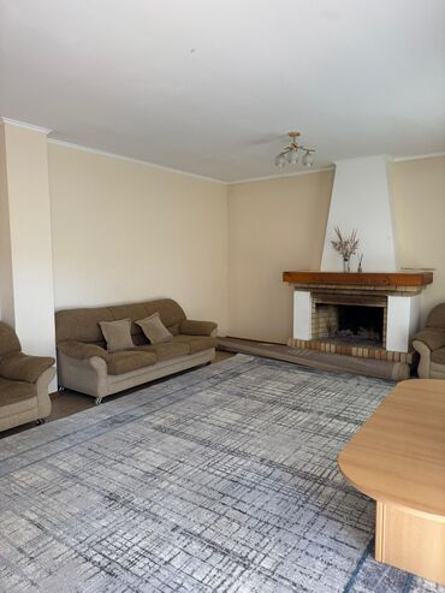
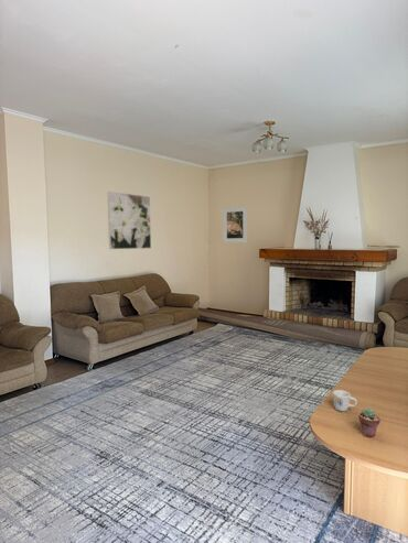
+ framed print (235, 225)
+ mug (344, 401)
+ potted succulent (368, 421)
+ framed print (130, 221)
